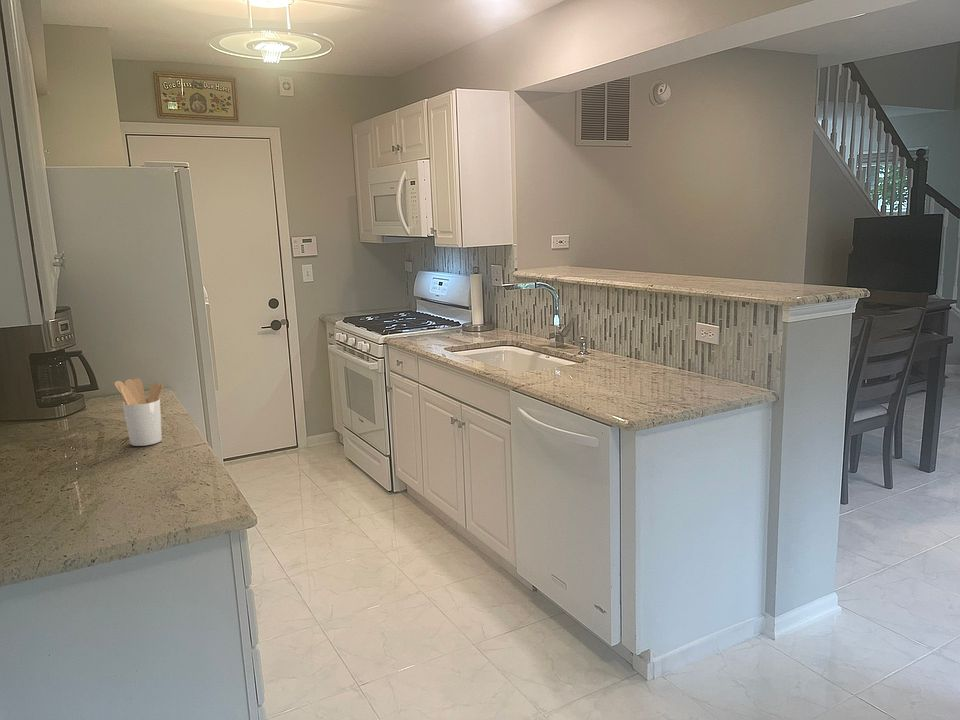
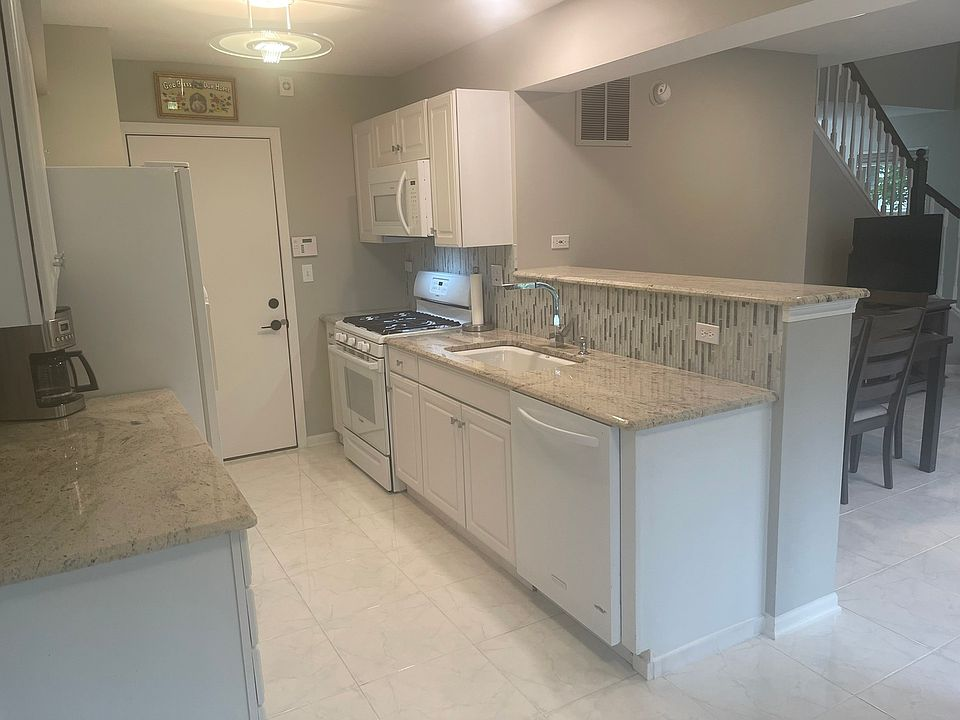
- utensil holder (138, 410)
